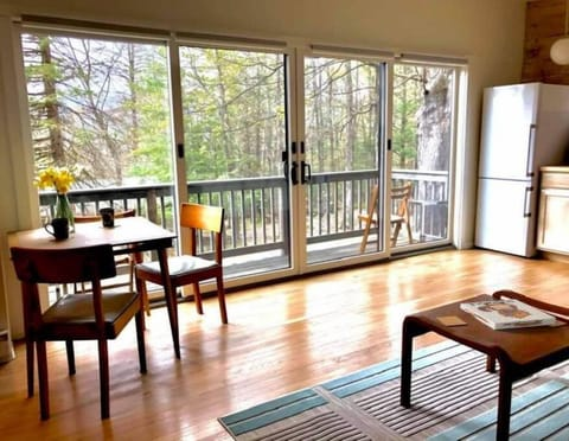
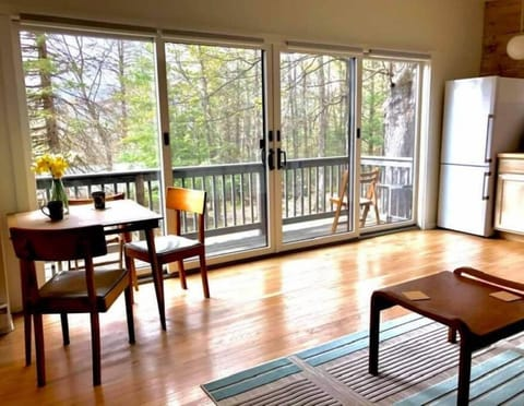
- board game (505, 313)
